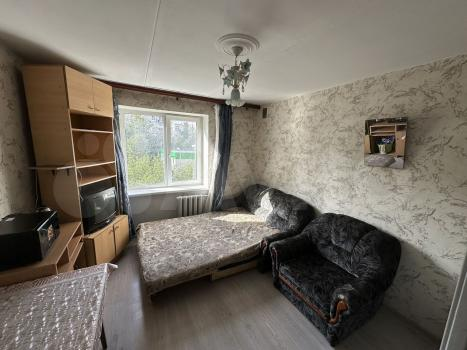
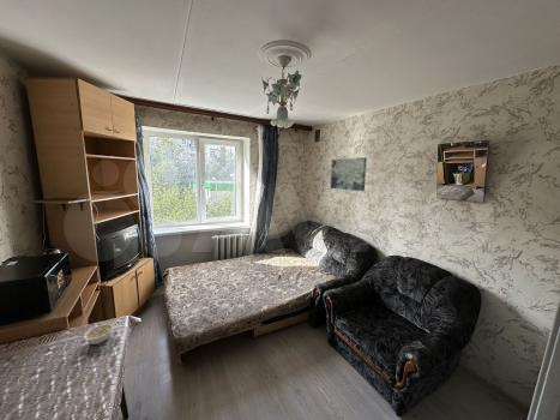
+ wall art (347, 174)
+ legume (98, 335)
